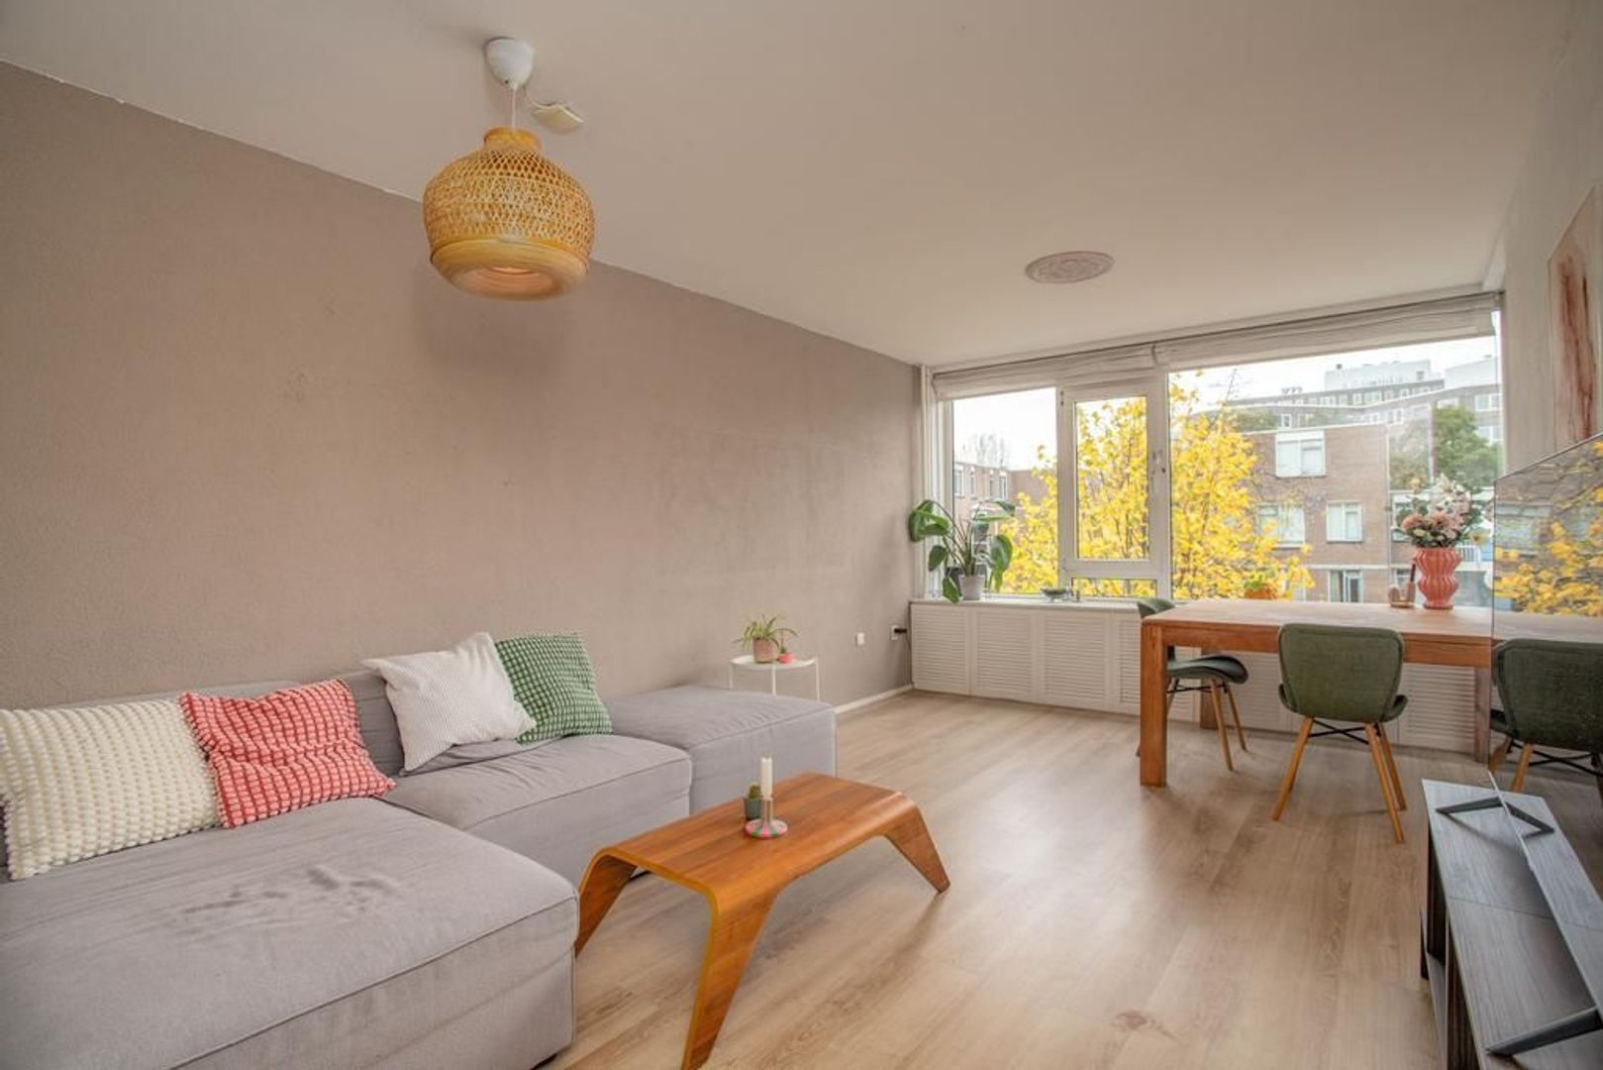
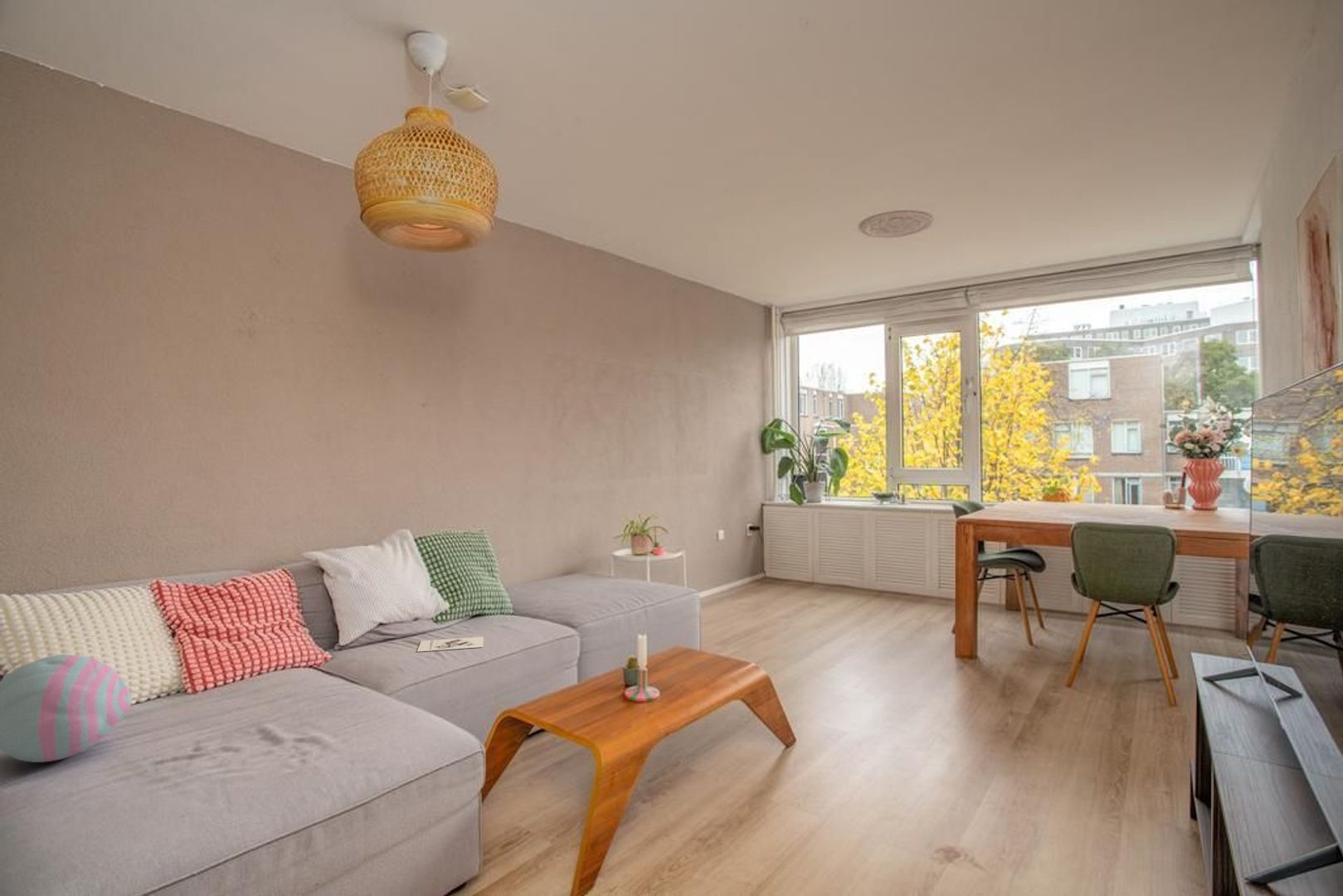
+ cushion (61, 706)
+ architectural model (451, 641)
